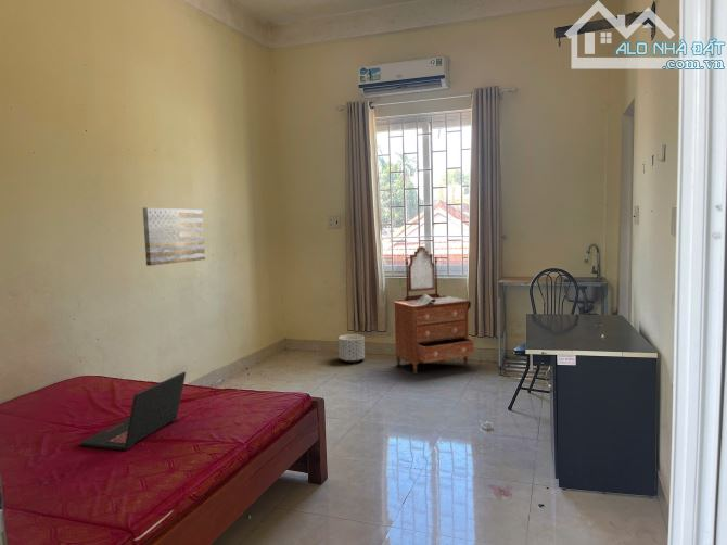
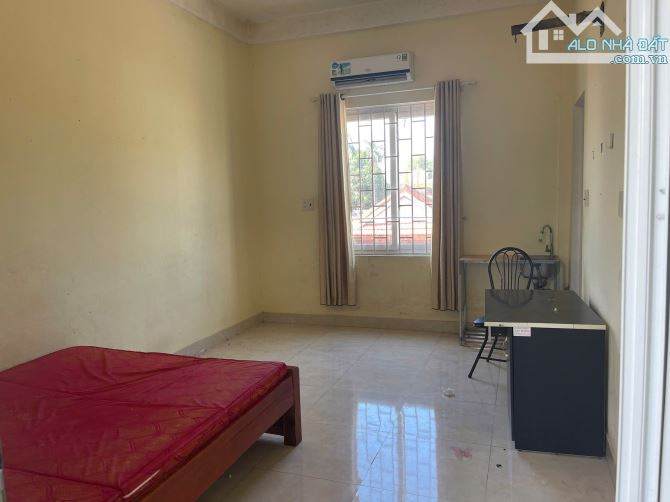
- wall art (176, 236)
- dresser (432, 306)
- laptop (135, 406)
- planter (352, 348)
